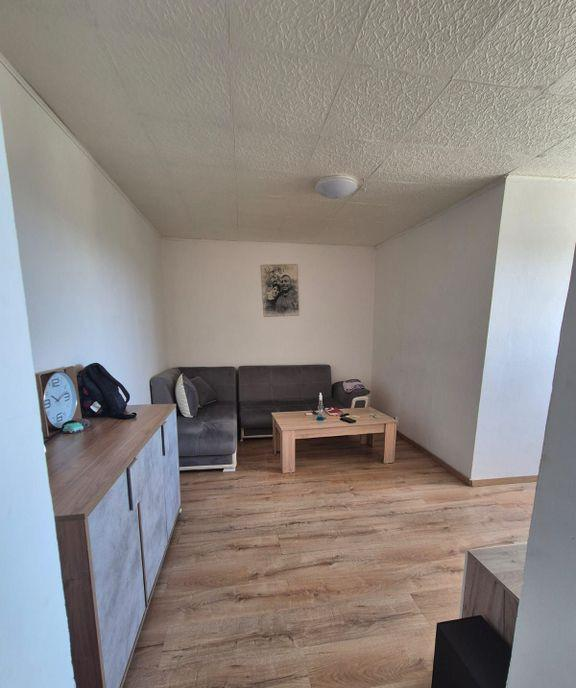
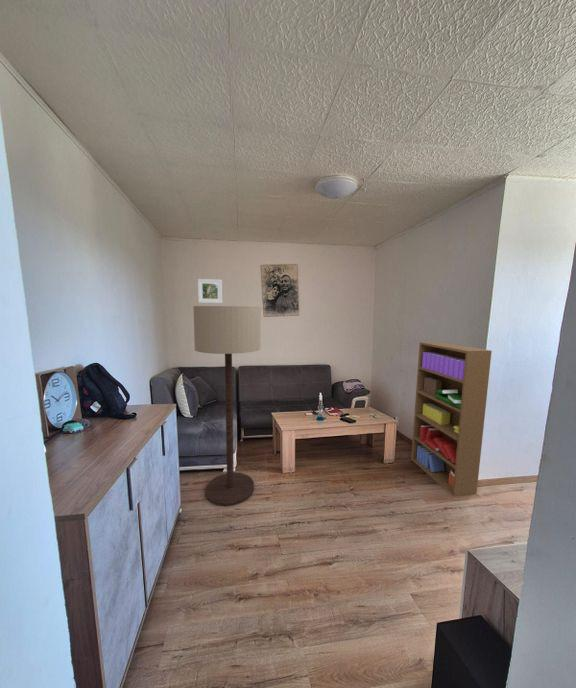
+ bookshelf (444, 412)
+ floor lamp (229, 402)
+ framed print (210, 291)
